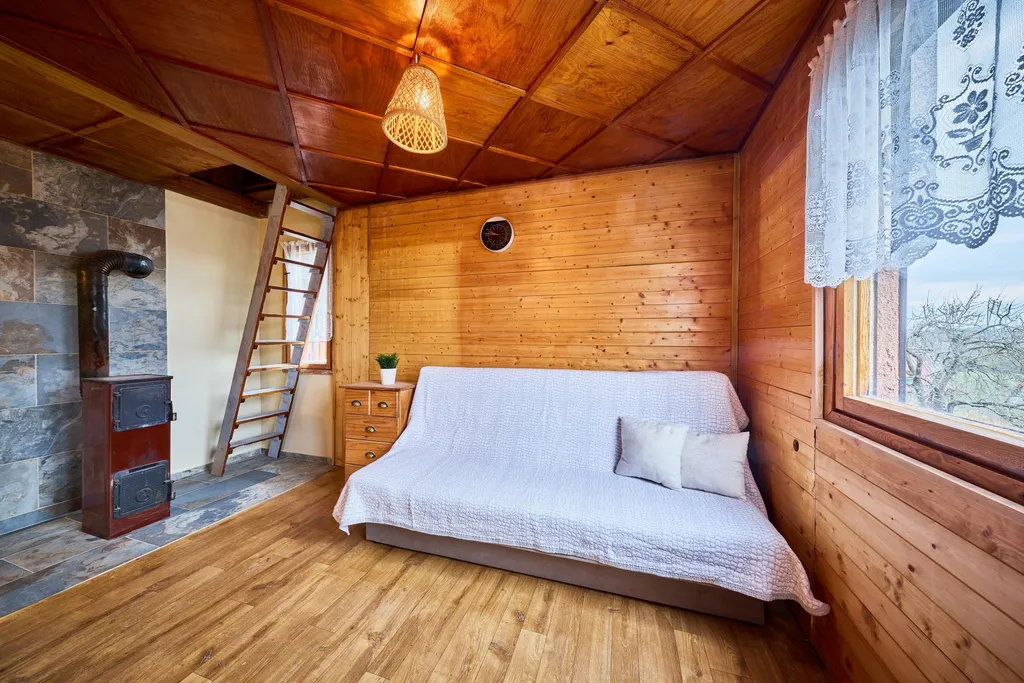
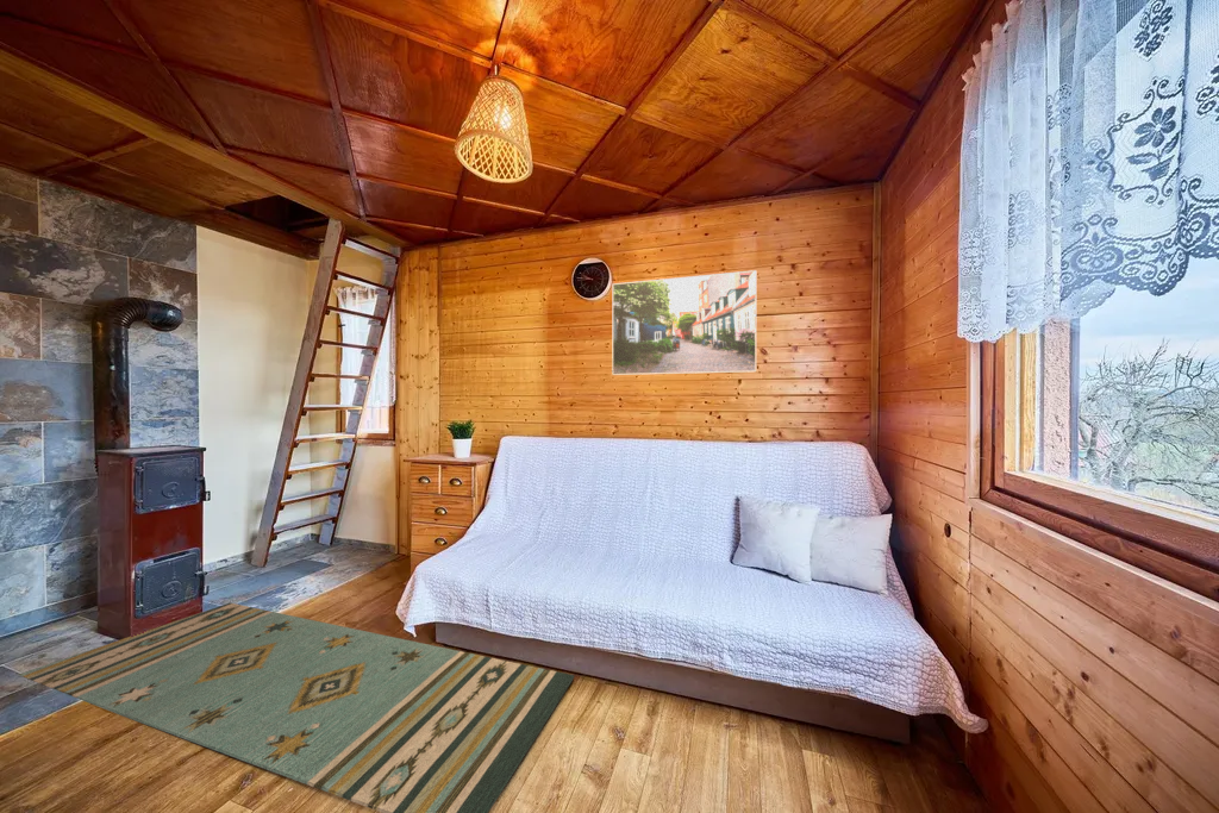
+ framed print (680, 325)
+ rug (285, 673)
